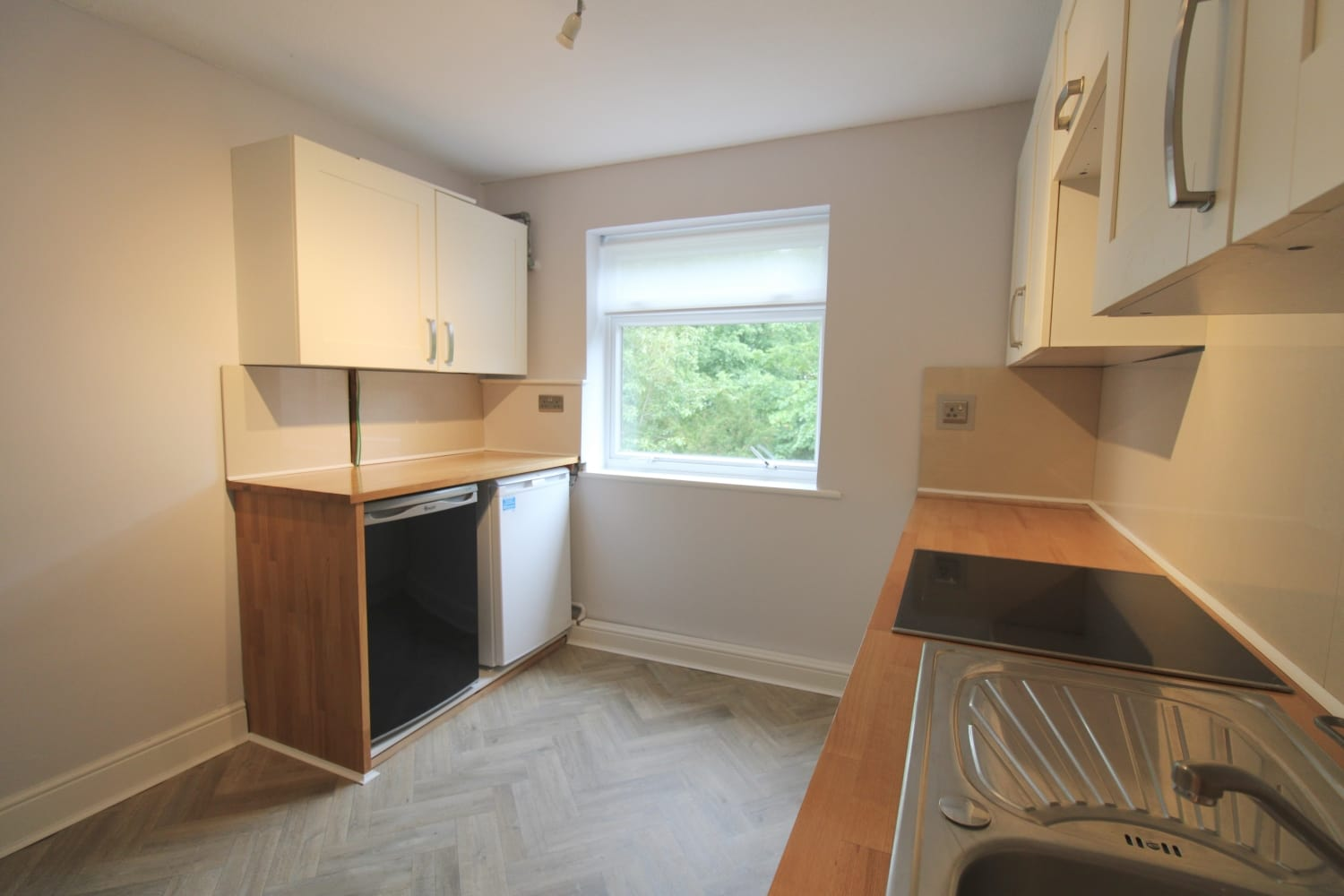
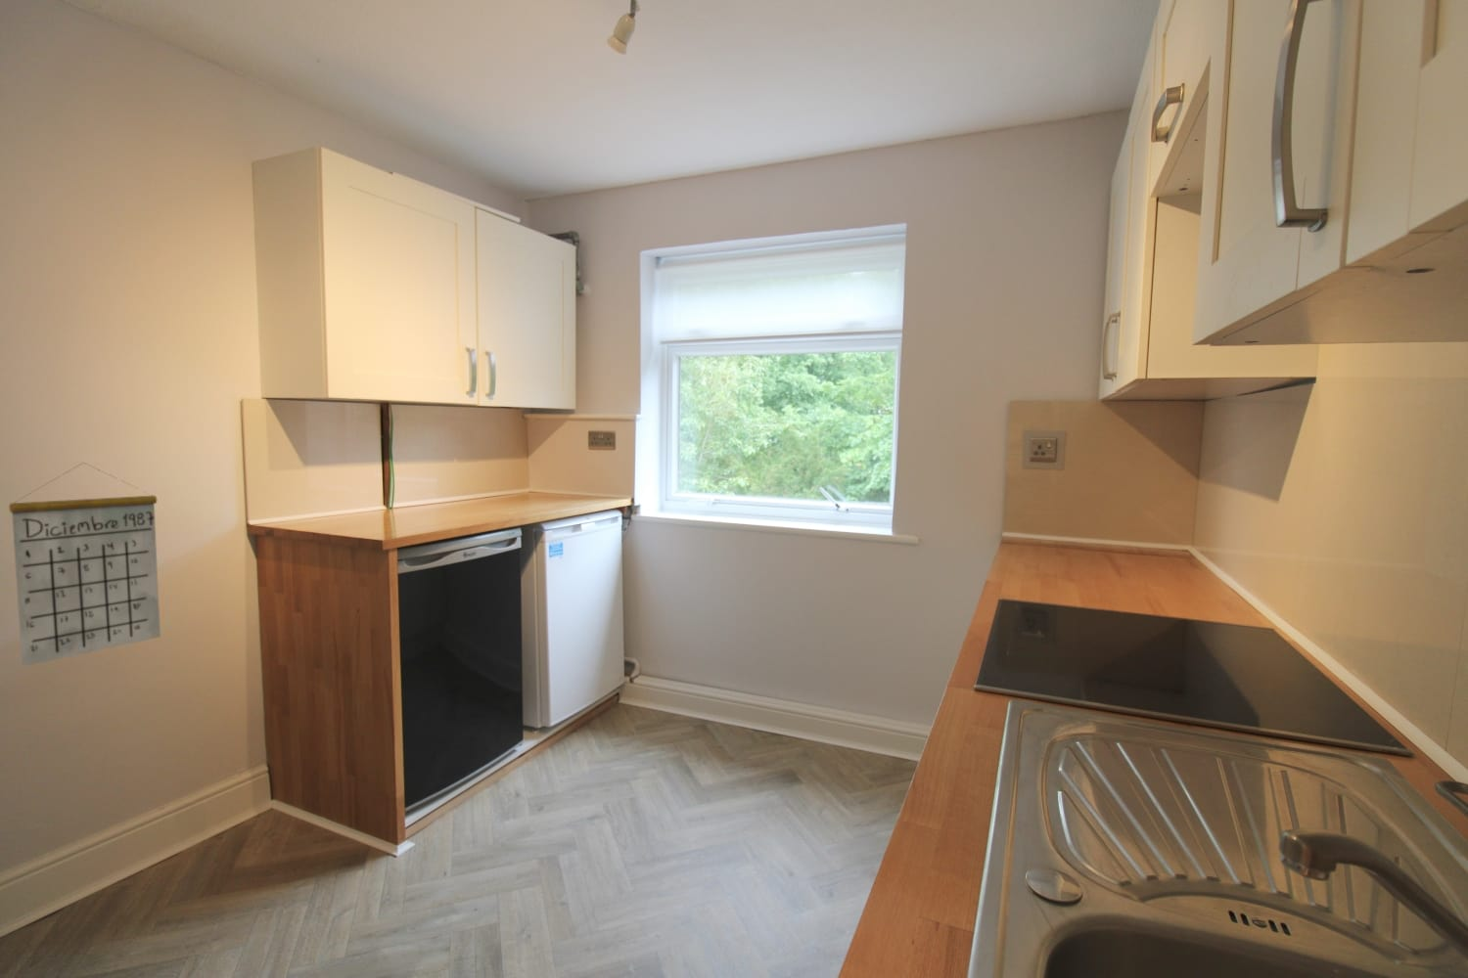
+ calendar (91, 558)
